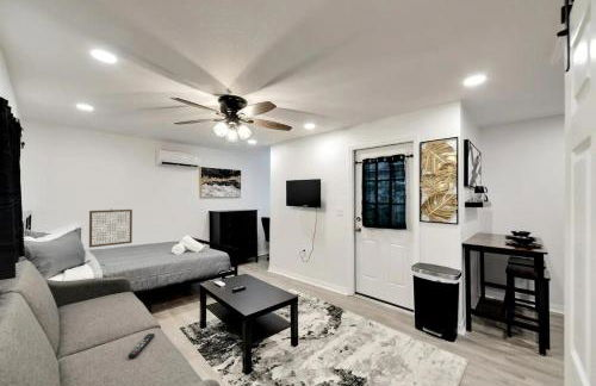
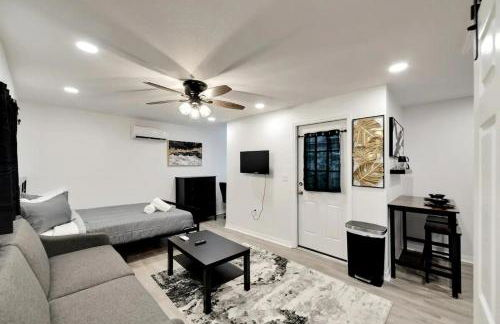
- remote control (142, 344)
- wall art (112, 226)
